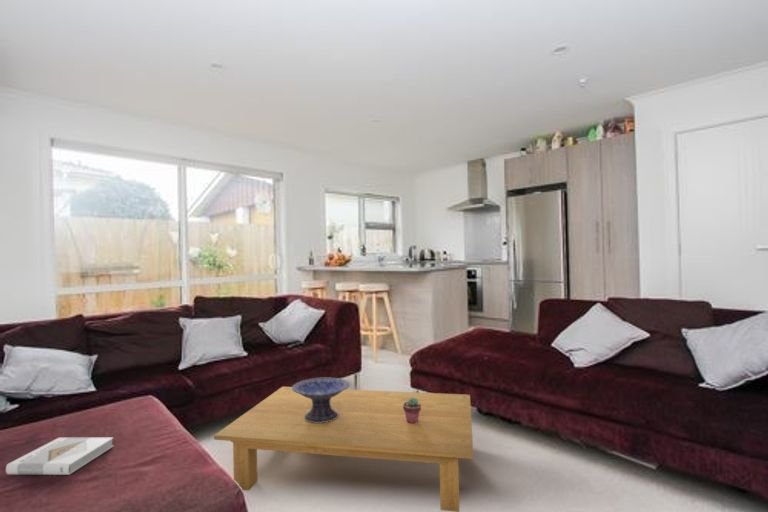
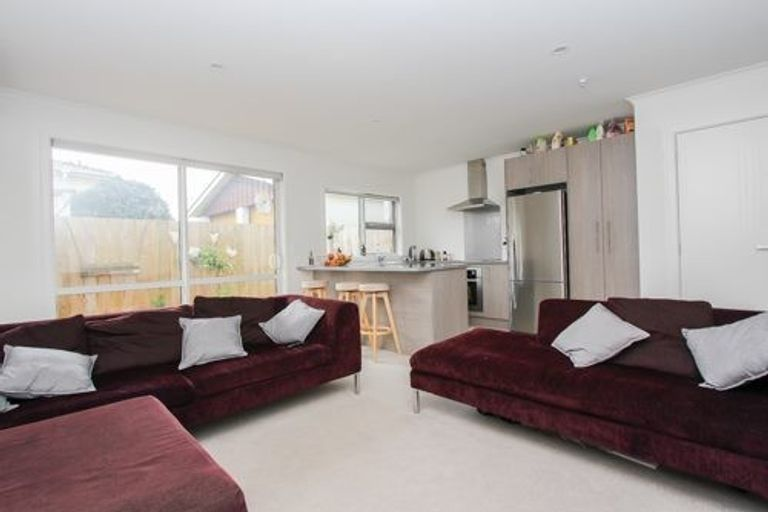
- potted succulent (412, 409)
- book (63, 454)
- decorative bowl (321, 400)
- coffee table (356, 439)
